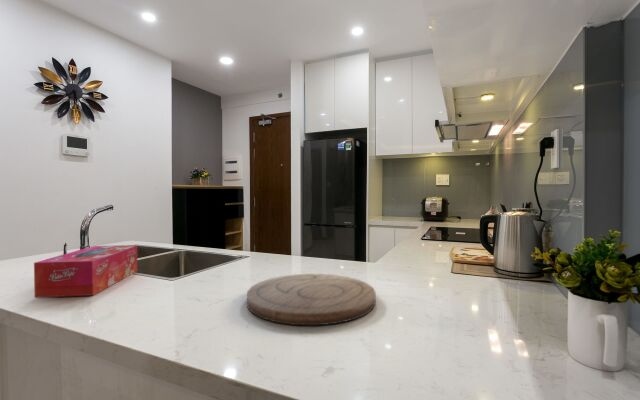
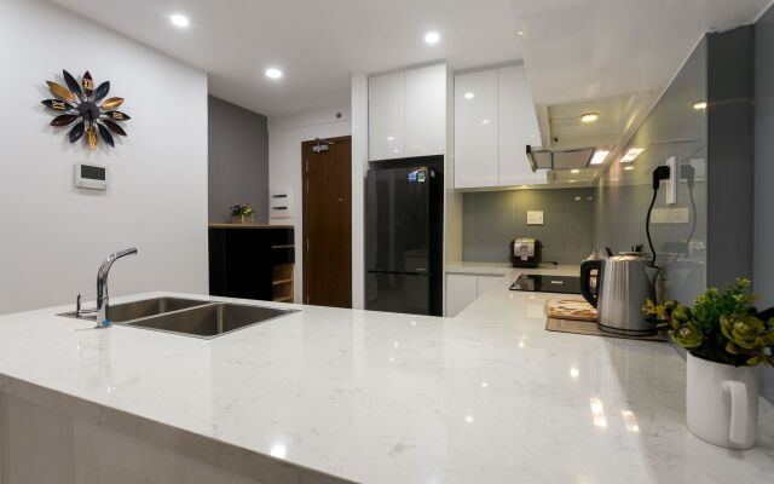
- cutting board (311, 294)
- tissue box (93, 267)
